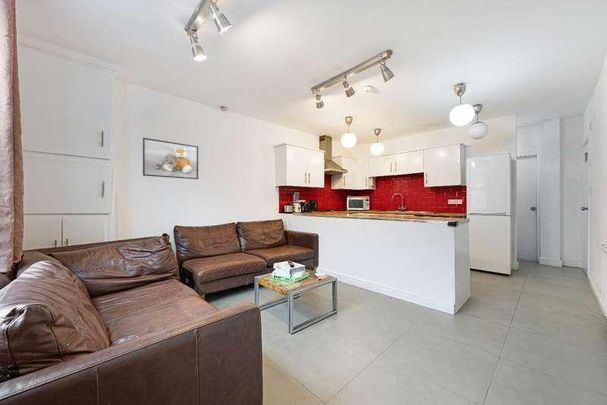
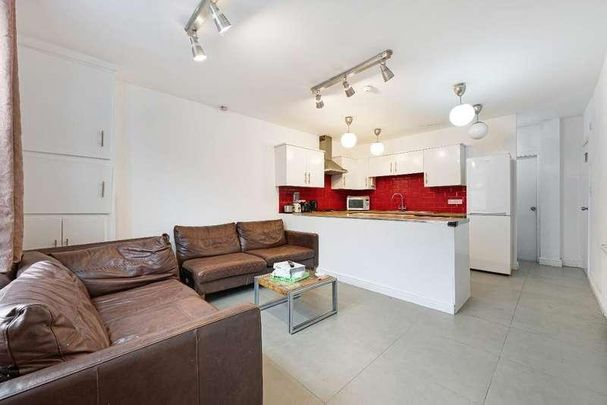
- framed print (172, 160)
